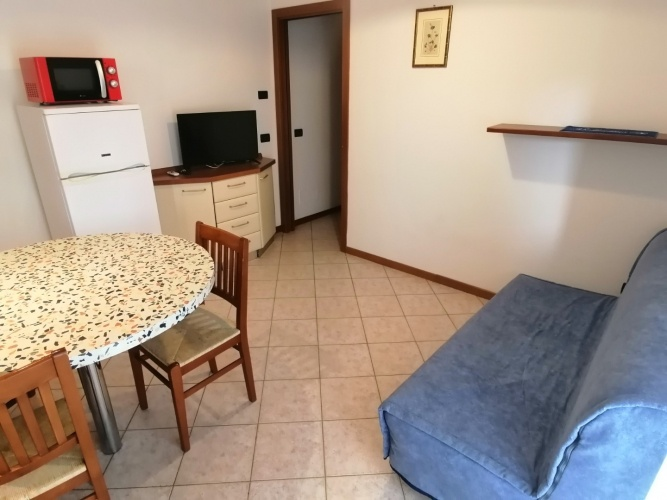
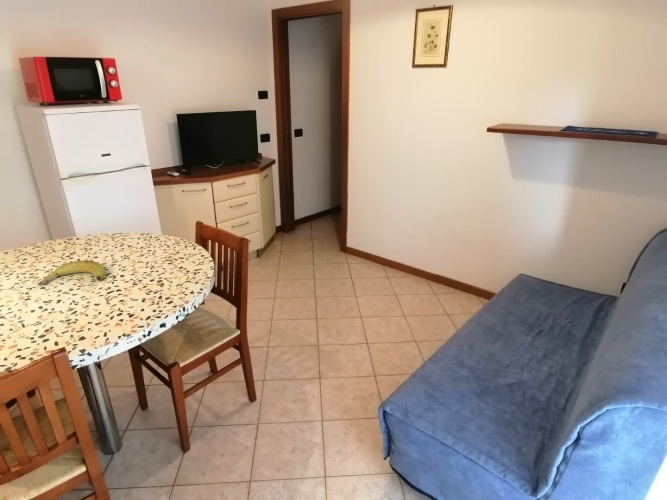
+ banana (71, 273)
